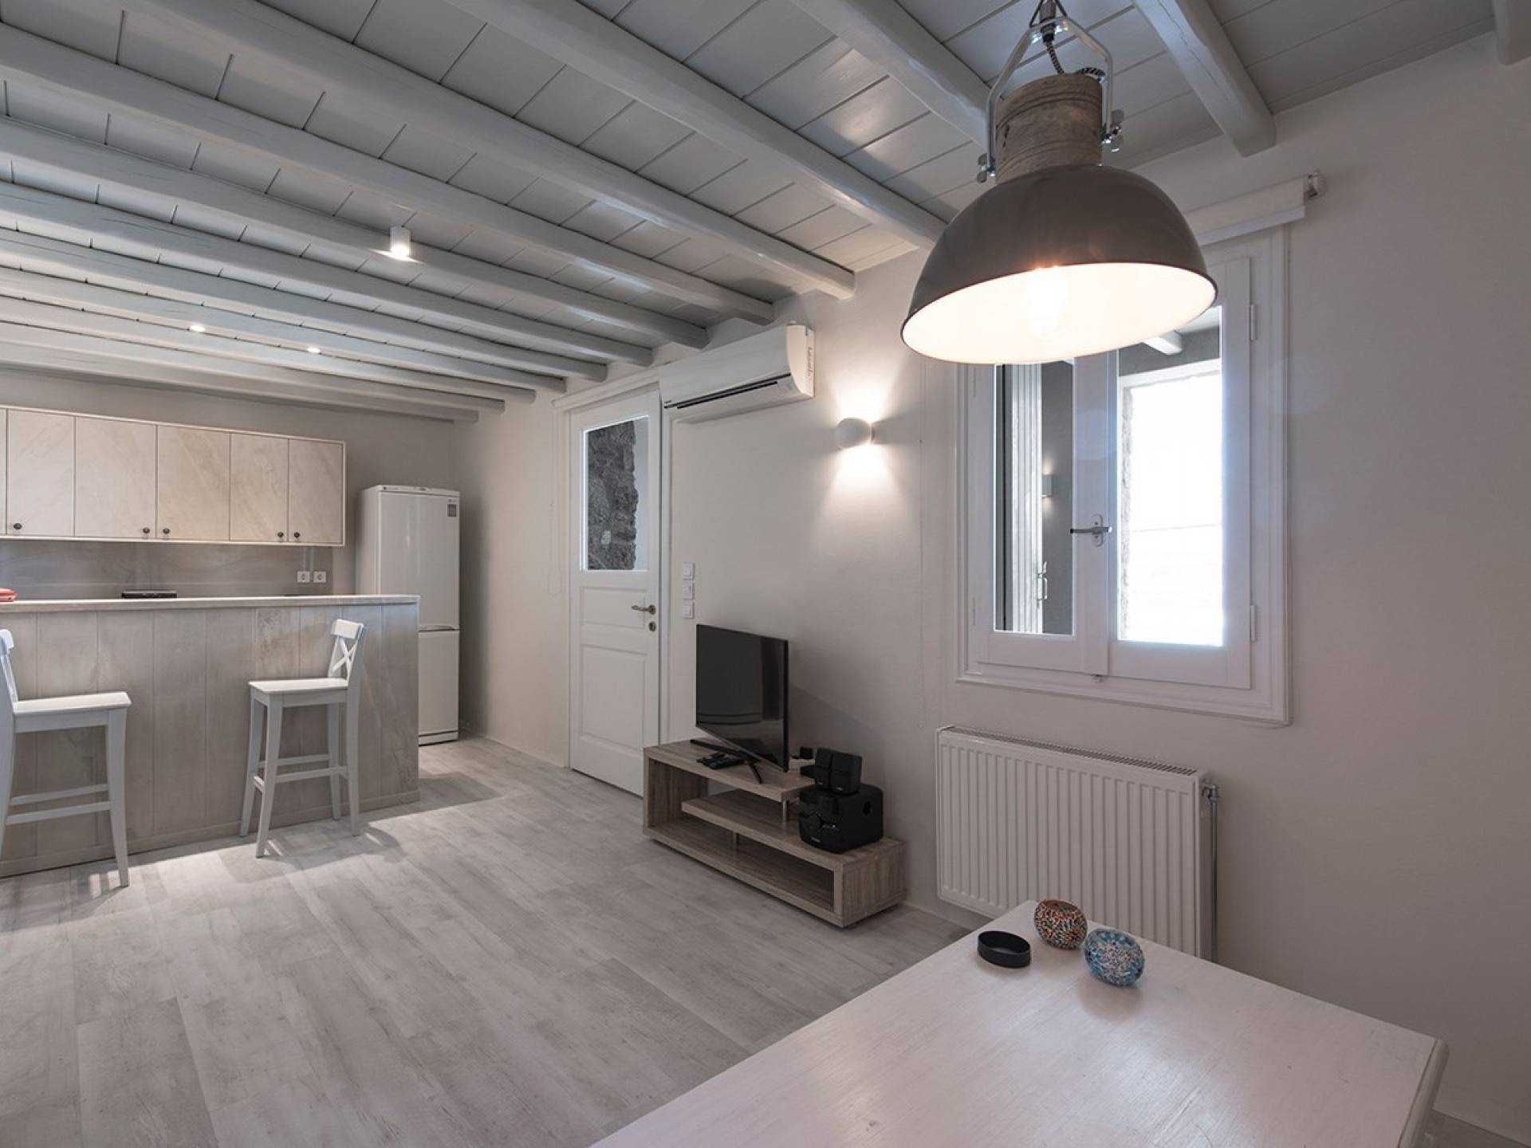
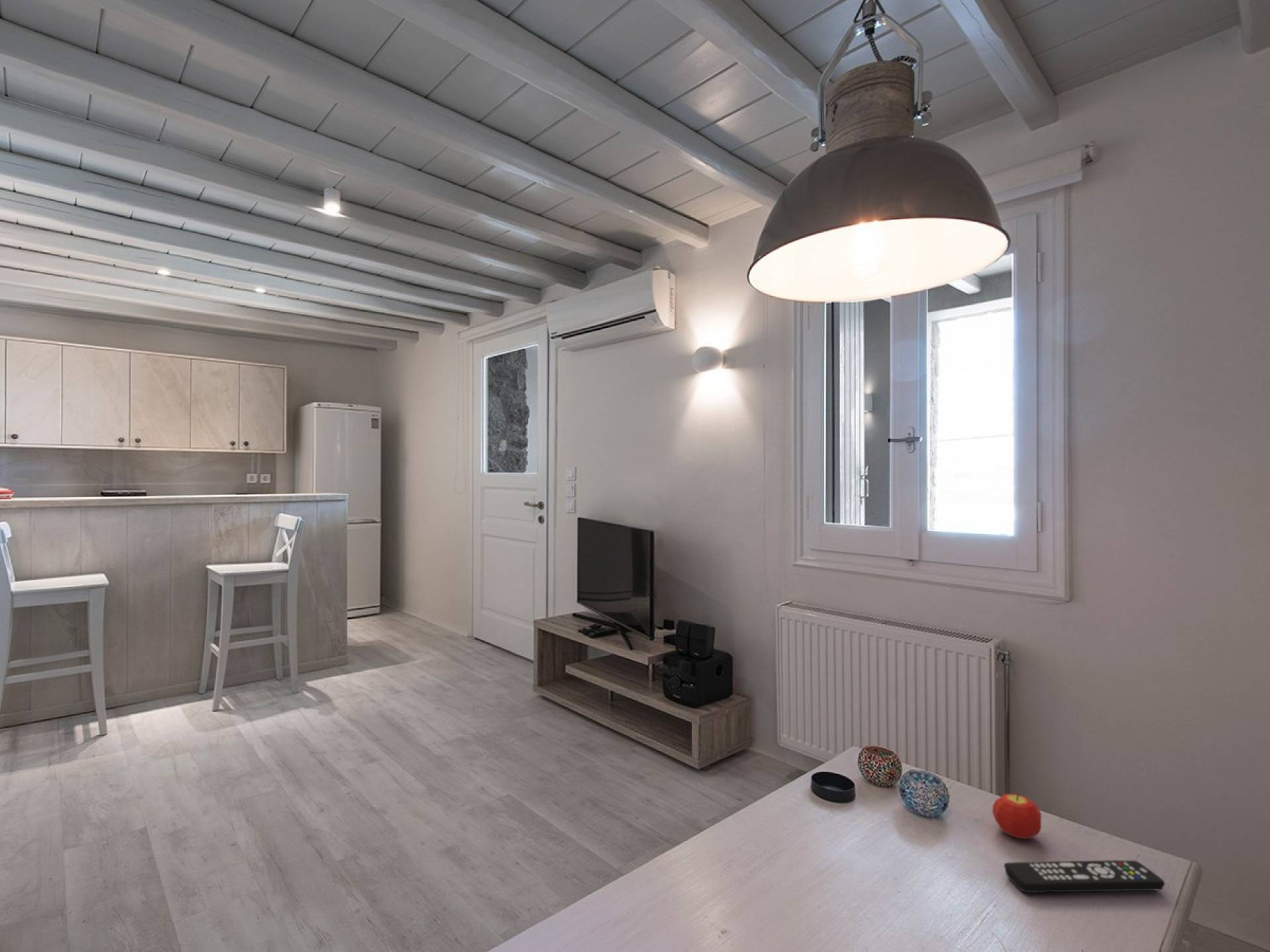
+ fruit (1016, 813)
+ remote control (1082, 877)
